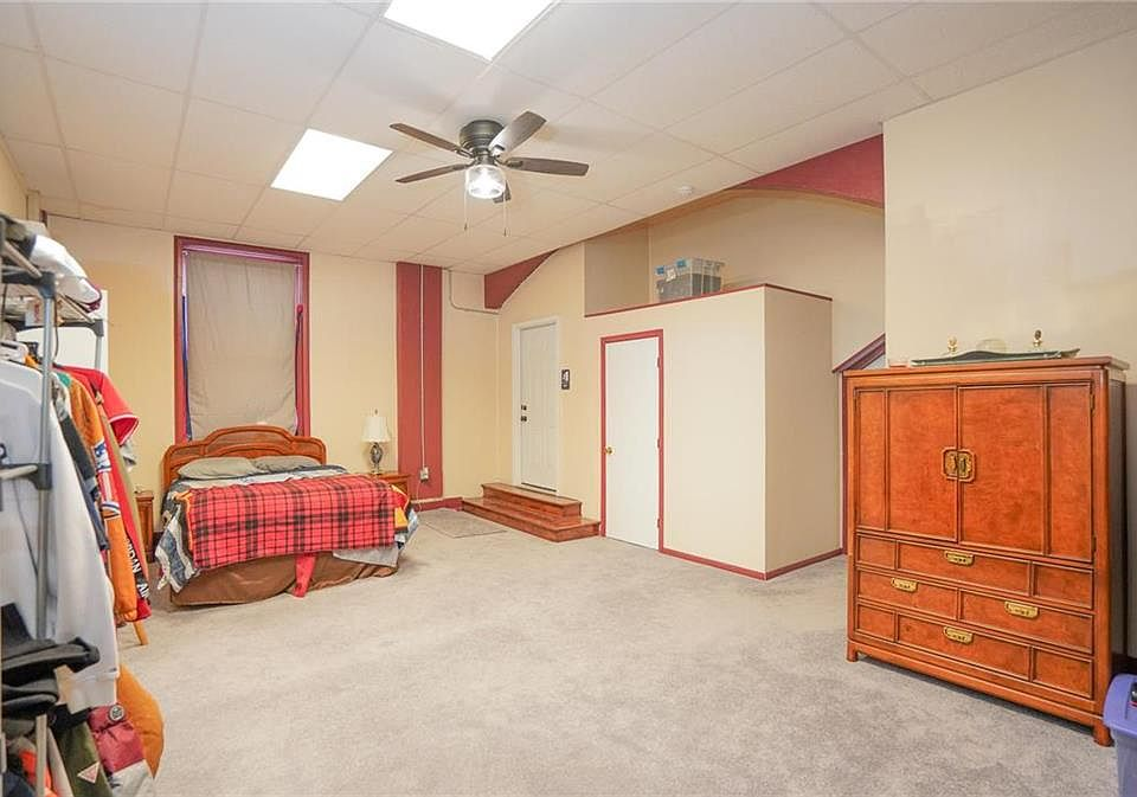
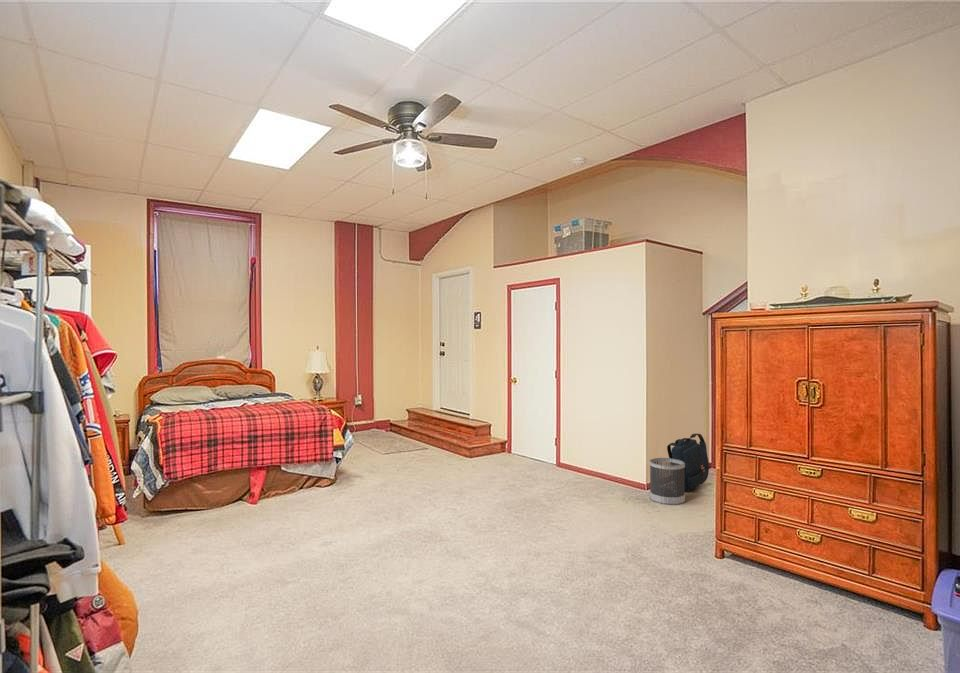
+ backpack (688, 460)
+ wastebasket (667, 480)
